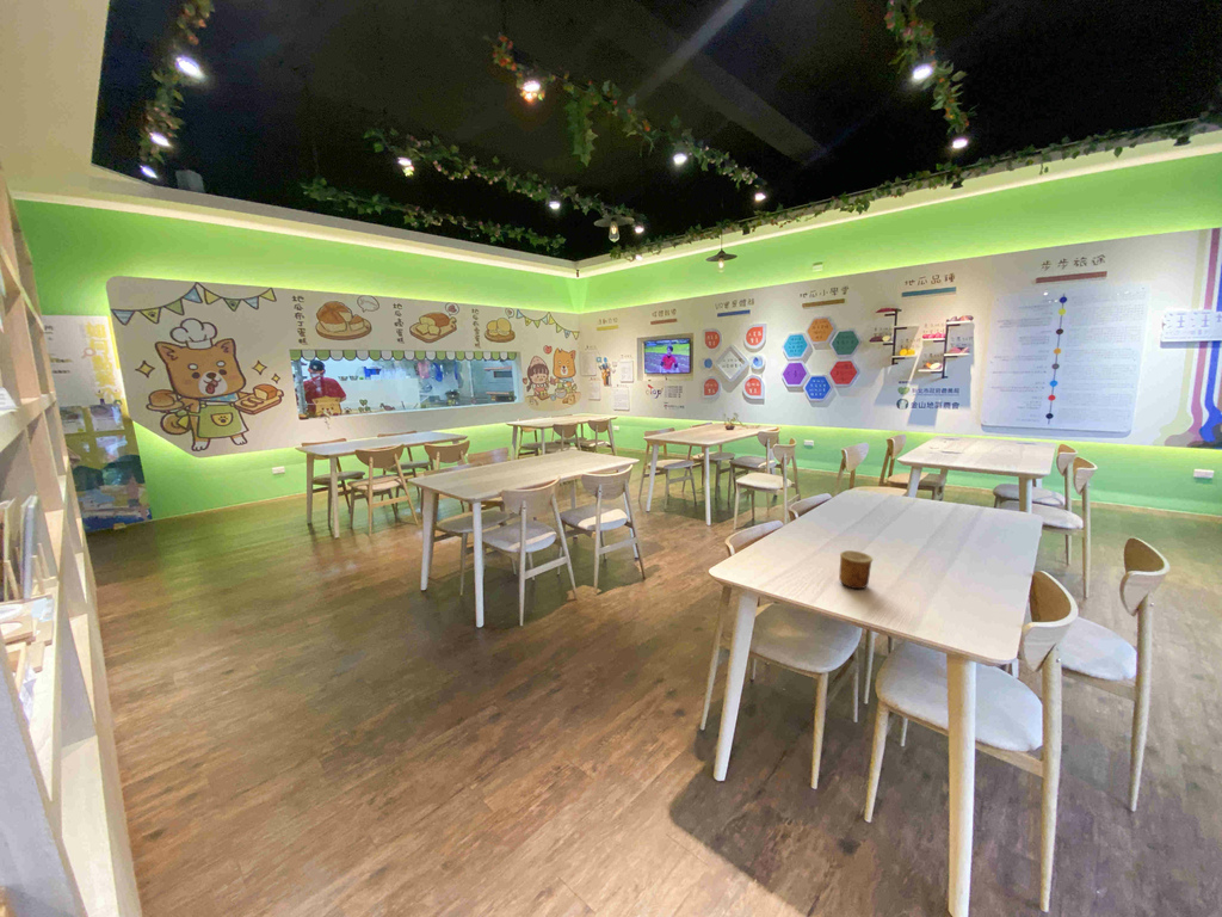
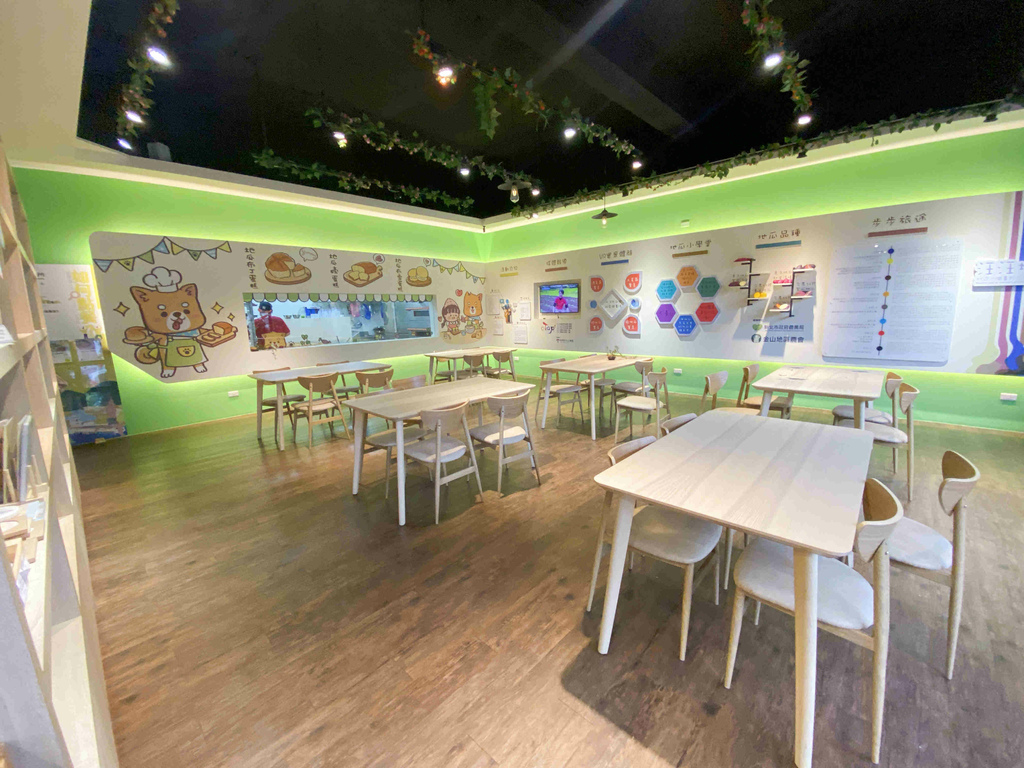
- cup (856, 570)
